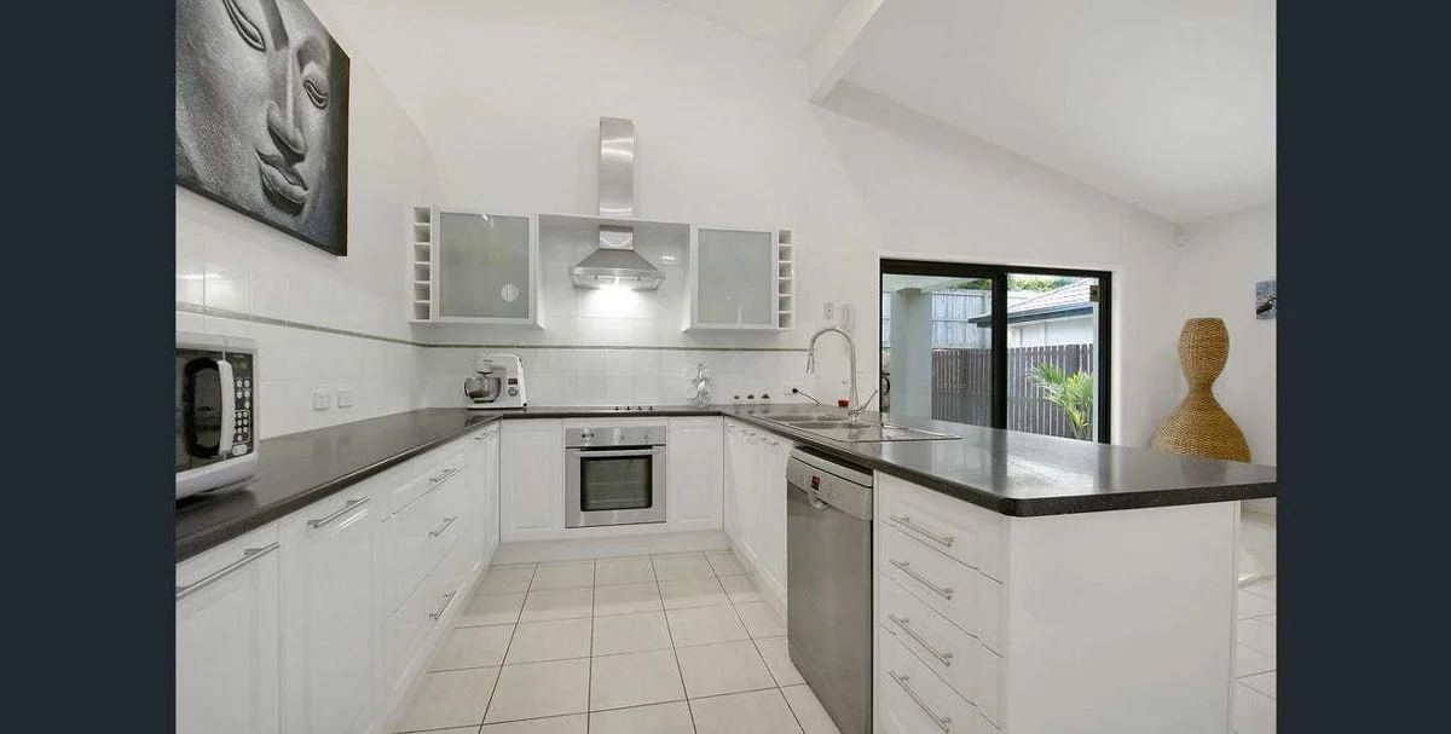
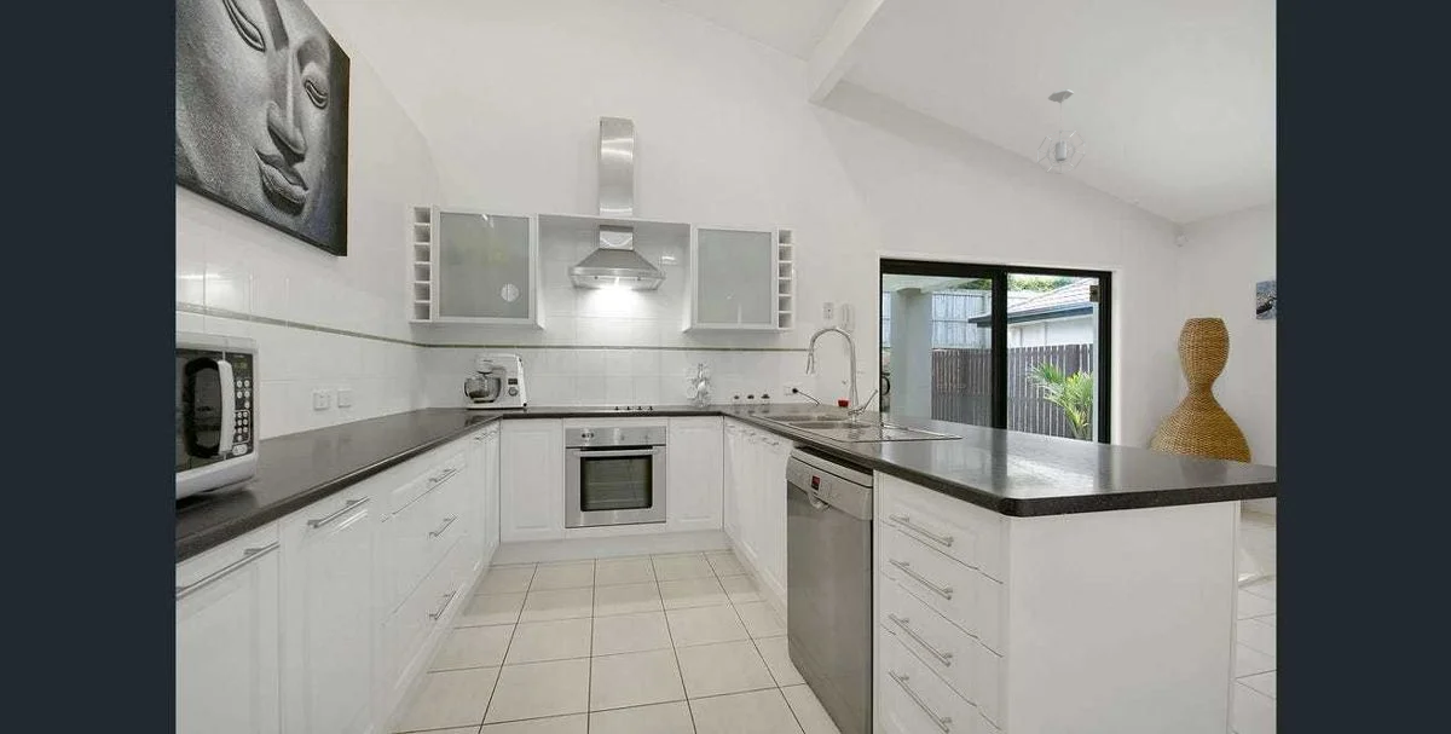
+ pendant light (1060, 133)
